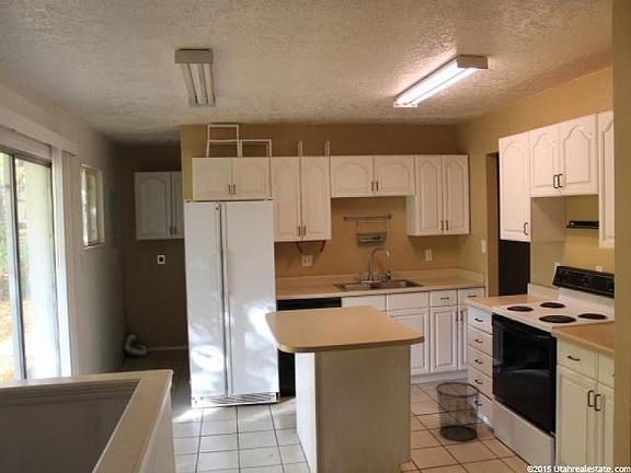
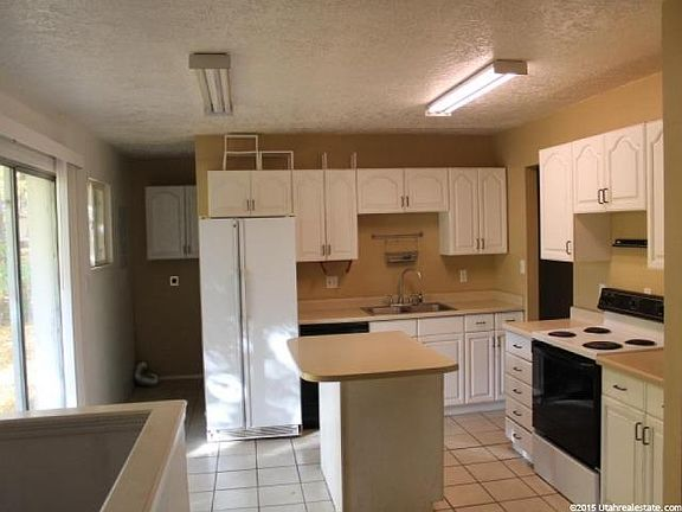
- waste bin (457, 411)
